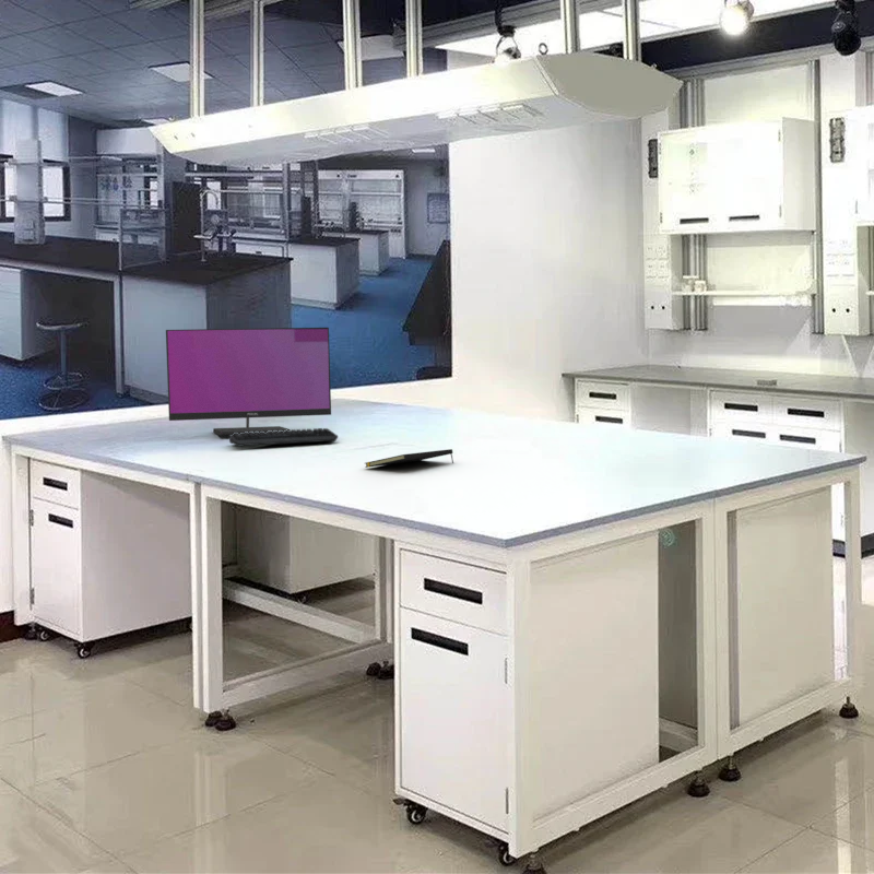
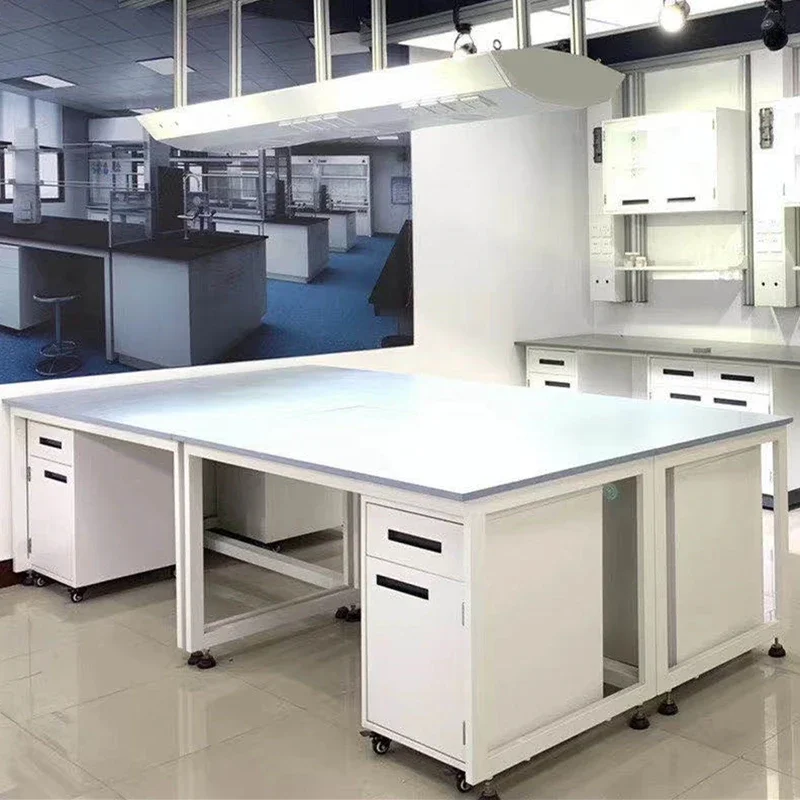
- notepad (409, 458)
- computer monitor (247, 380)
- keyboard (282, 436)
